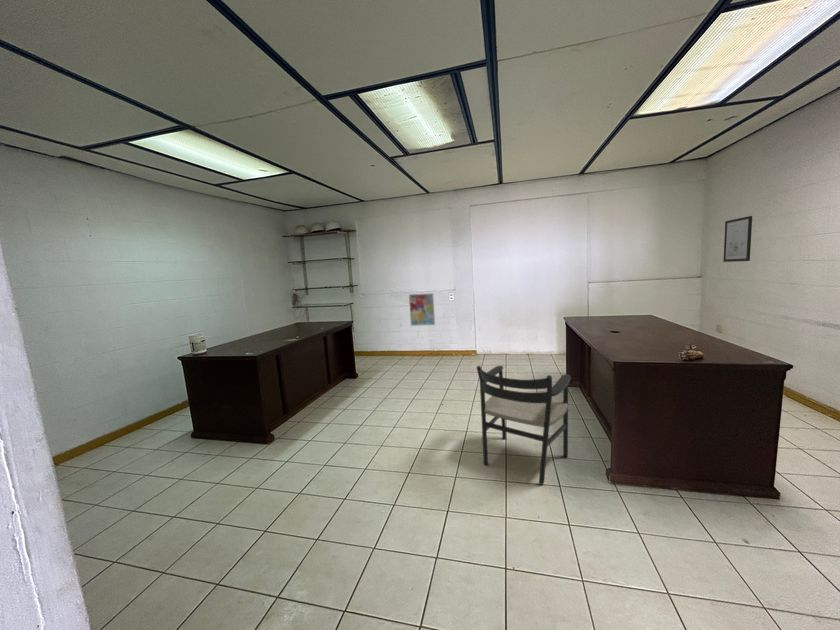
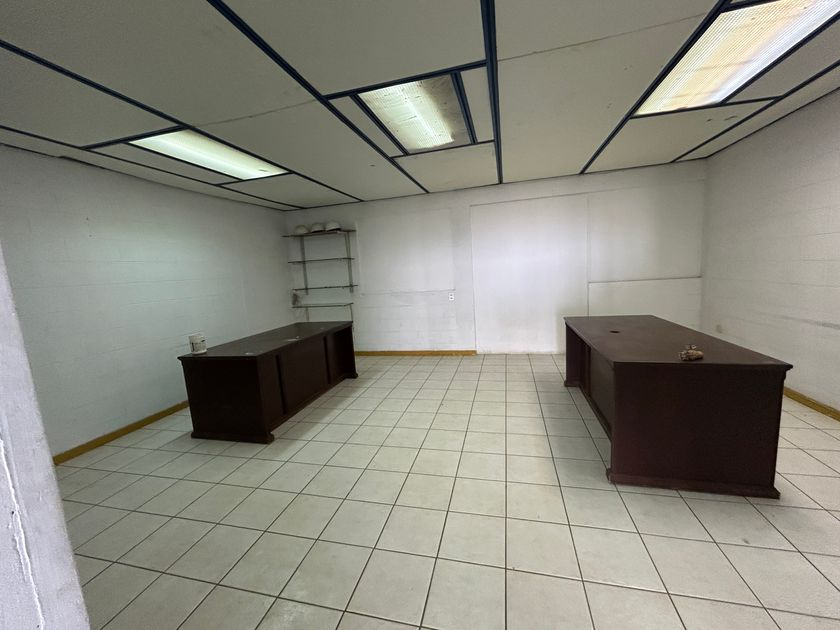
- wall art (737, 240)
- chair (521, 413)
- wall art (421, 309)
